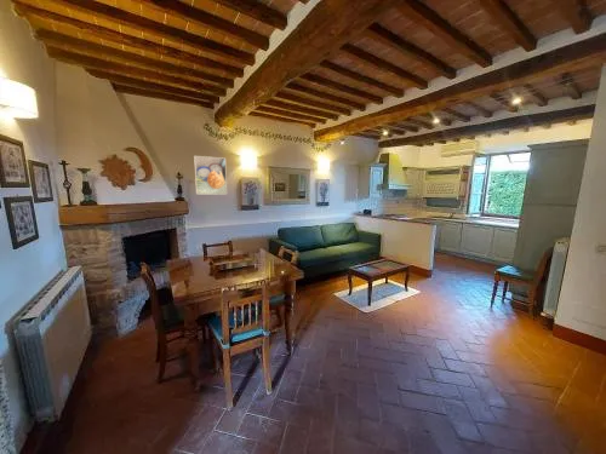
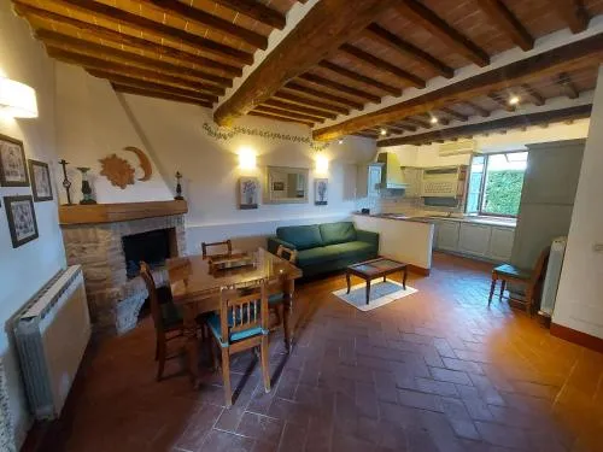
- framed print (211, 176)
